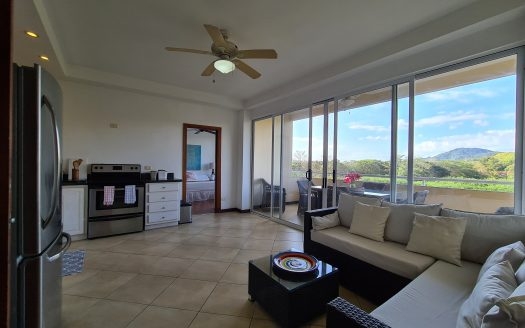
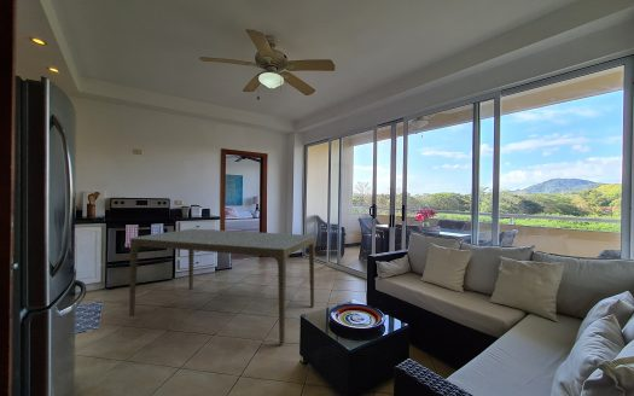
+ dining table (226, 252)
